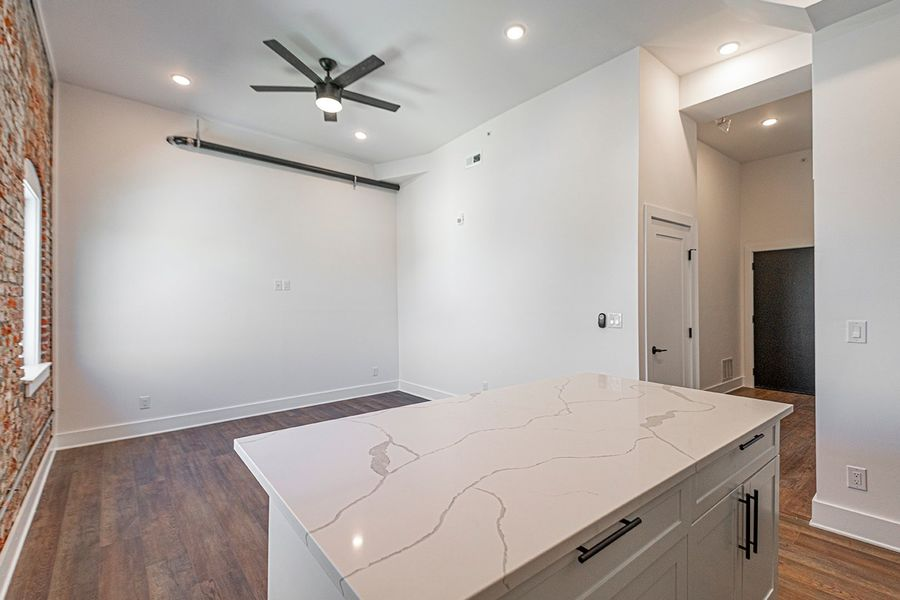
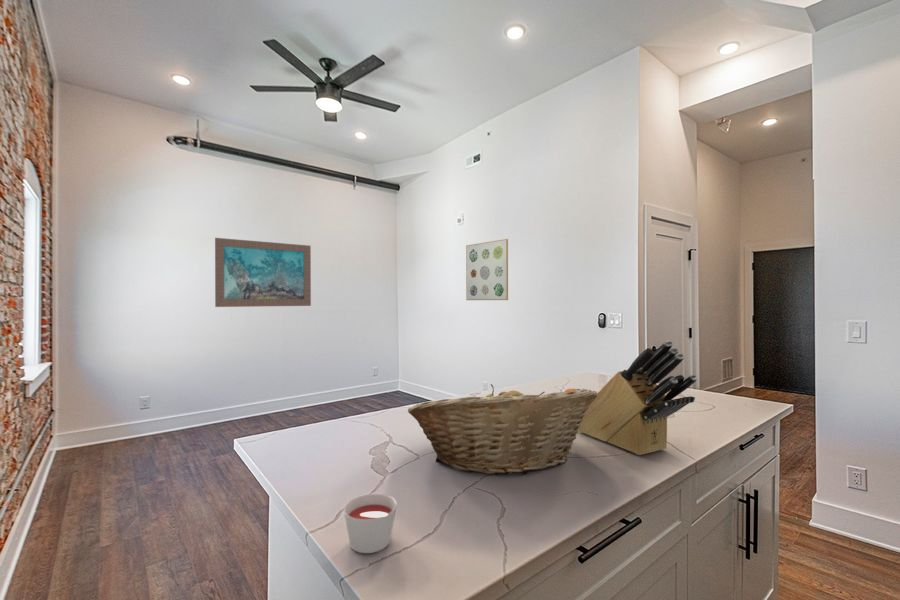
+ wall art (266, 274)
+ candle (370, 524)
+ fruit basket (502, 418)
+ knife block (628, 390)
+ wall art (485, 271)
